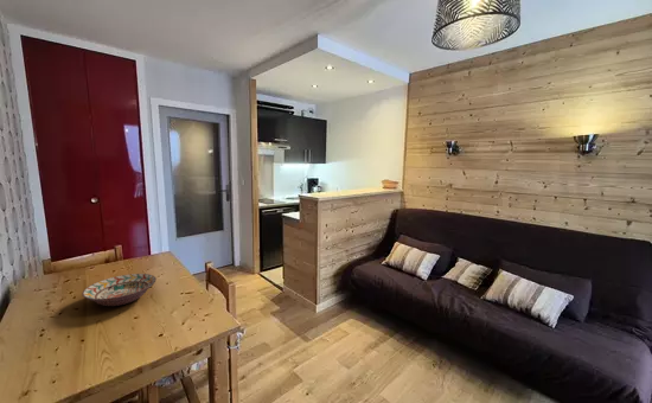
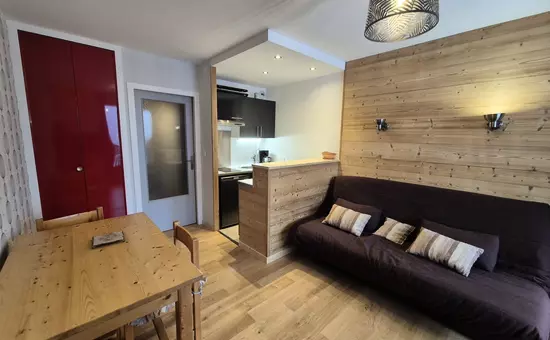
- decorative bowl (121, 292)
